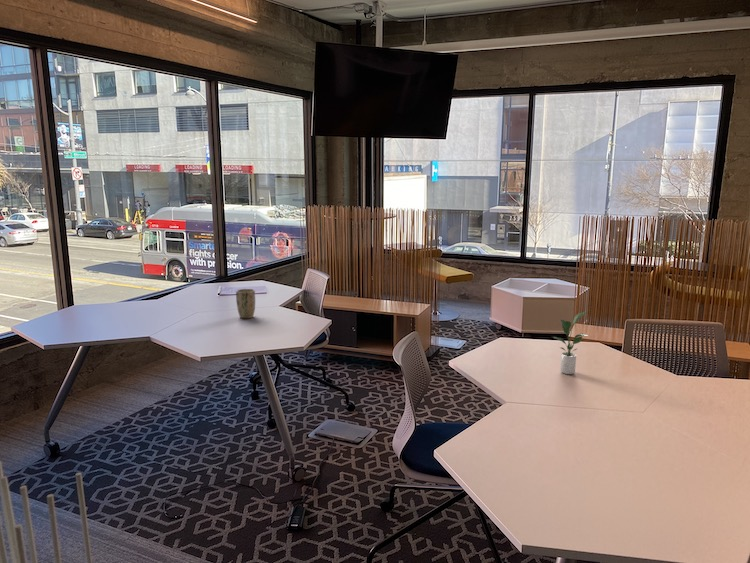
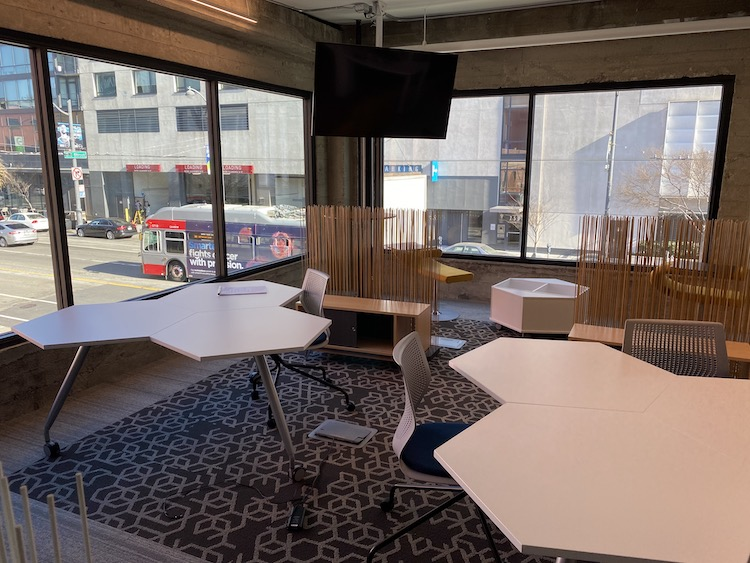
- plant pot (245, 303)
- potted plant (568, 341)
